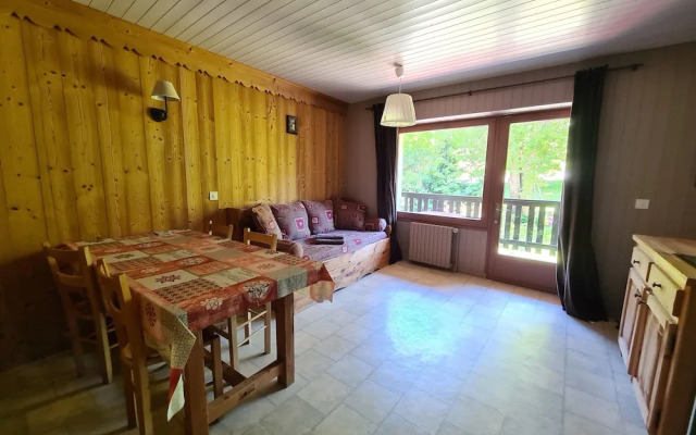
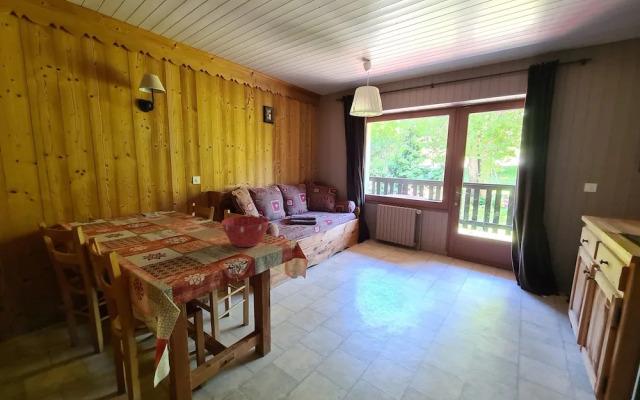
+ mixing bowl (246, 232)
